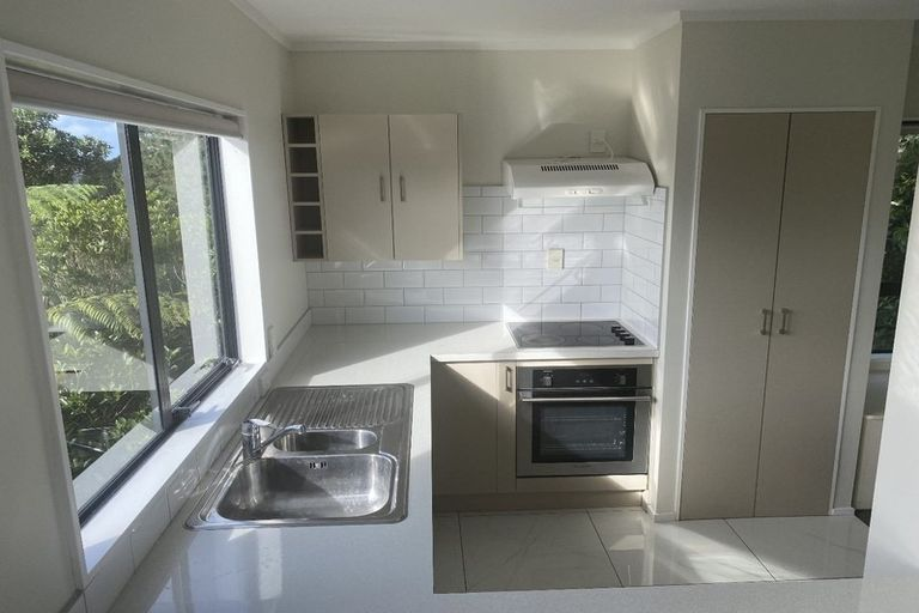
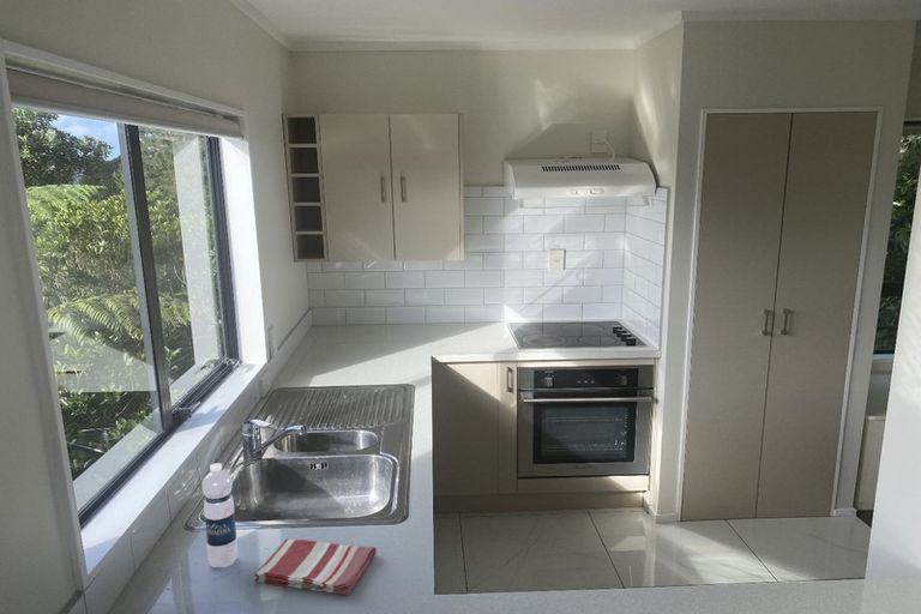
+ dish towel (317, 562)
+ water bottle (219, 513)
